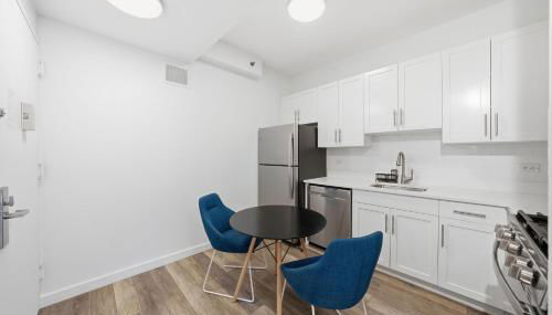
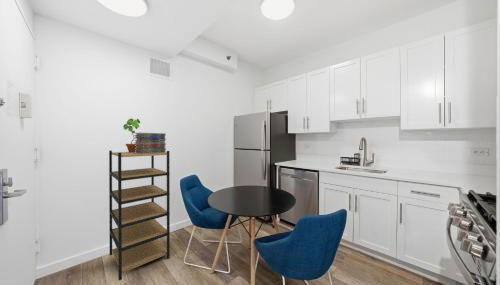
+ shelving unit (139, 204)
+ potted plant (133, 135)
+ book stack (150, 142)
